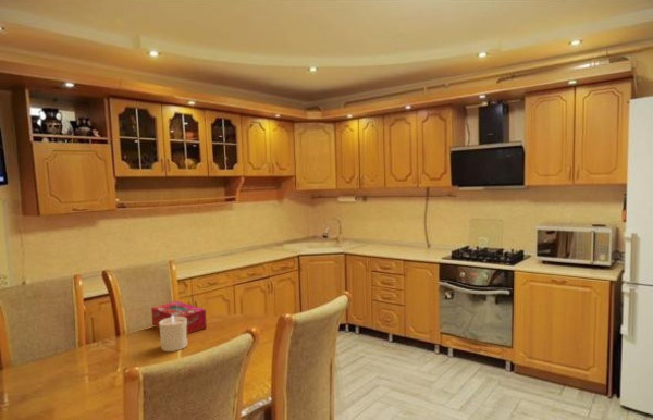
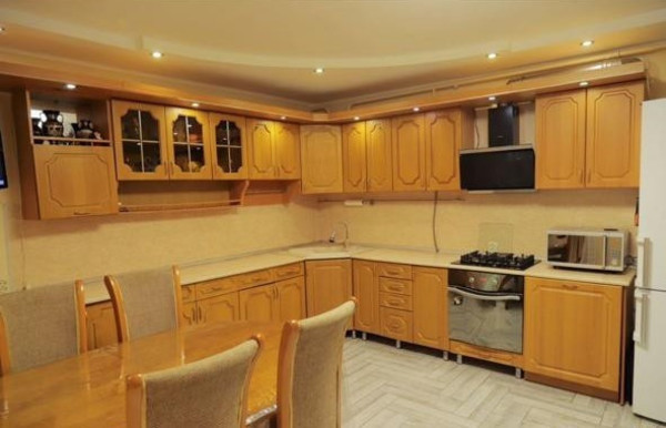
- tissue box (178, 316)
- candle (173, 331)
